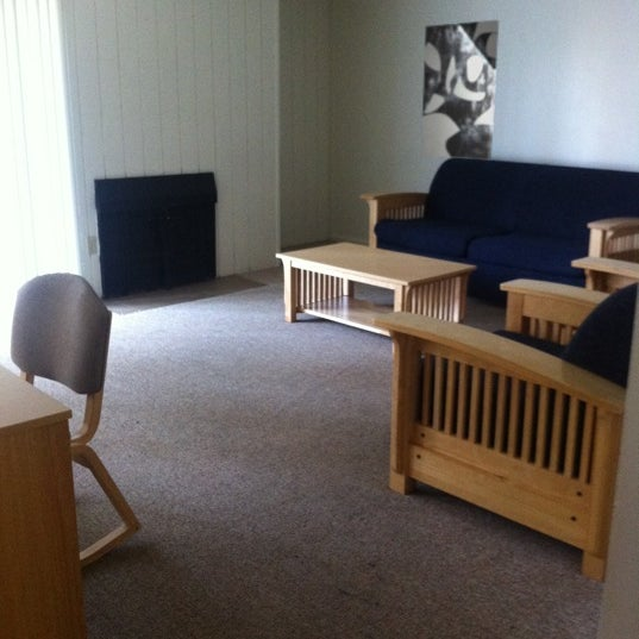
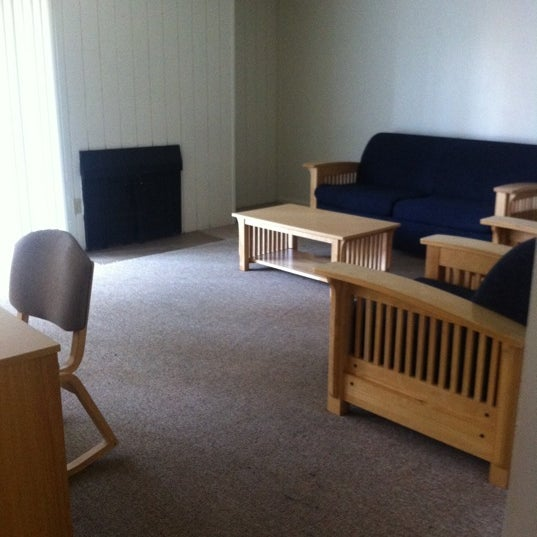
- wall art (457, 92)
